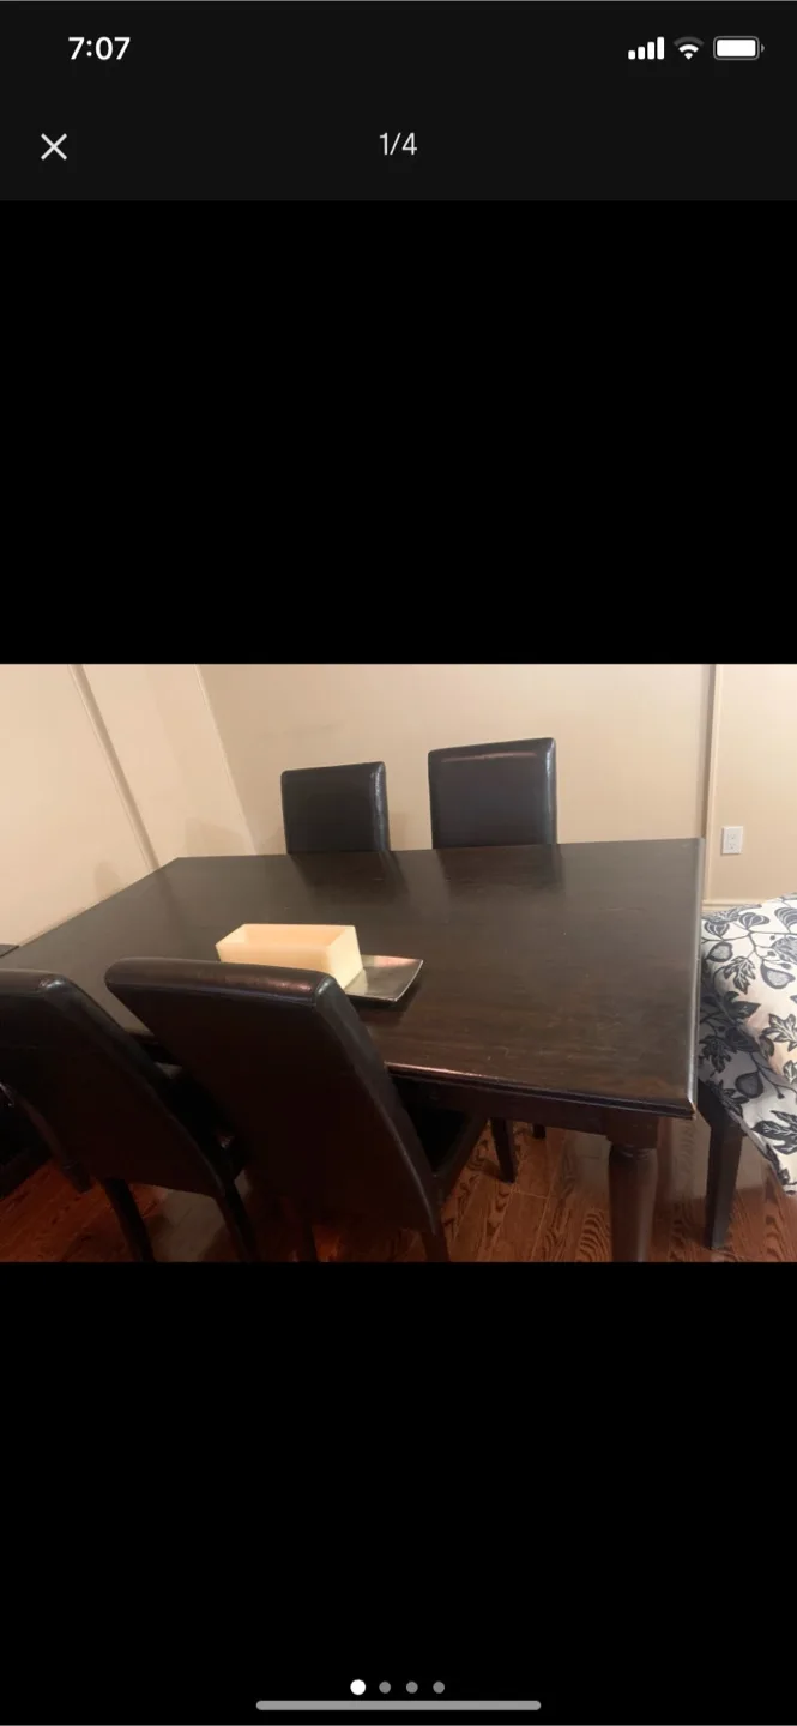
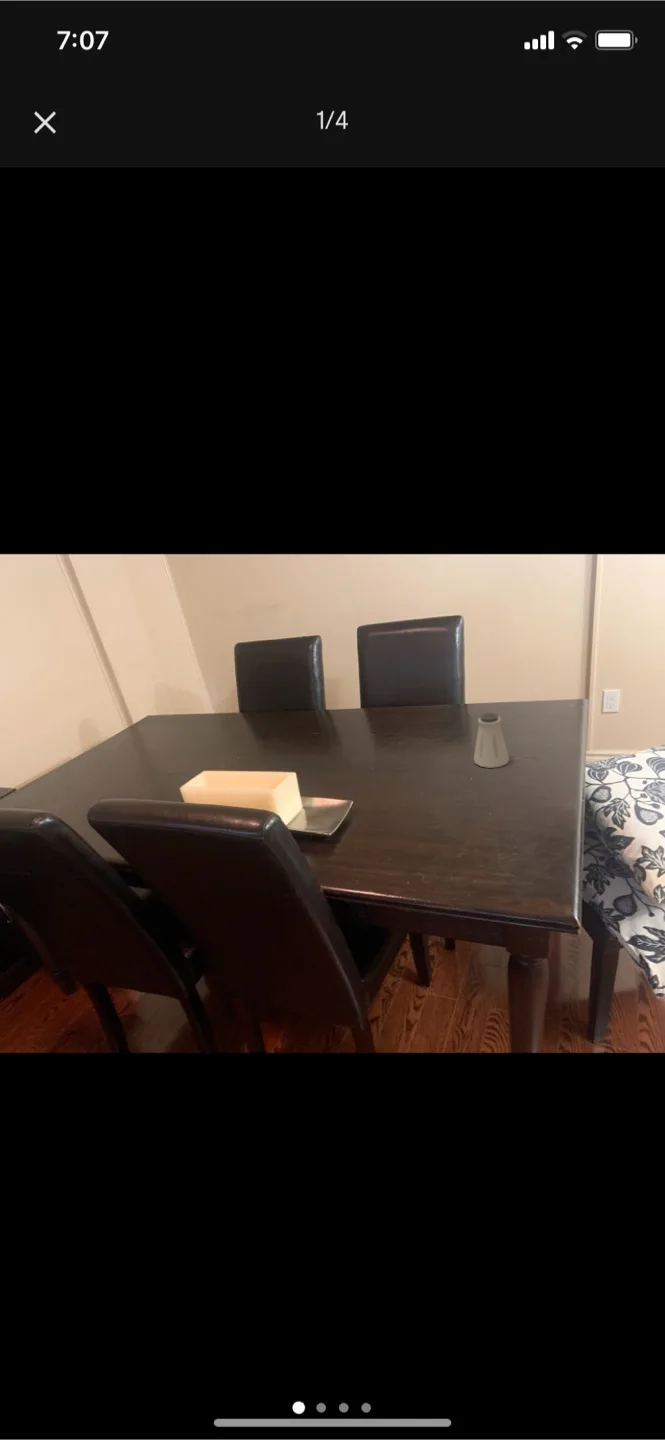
+ saltshaker (490, 738)
